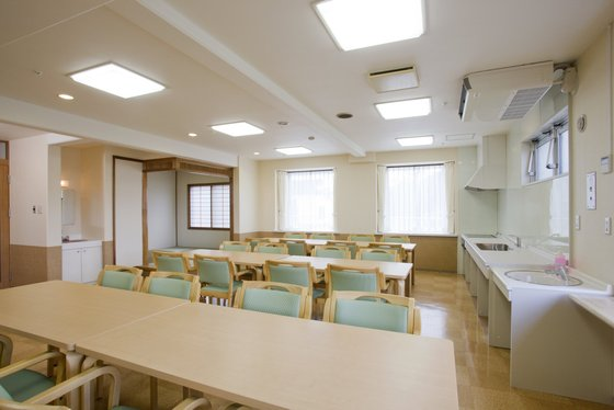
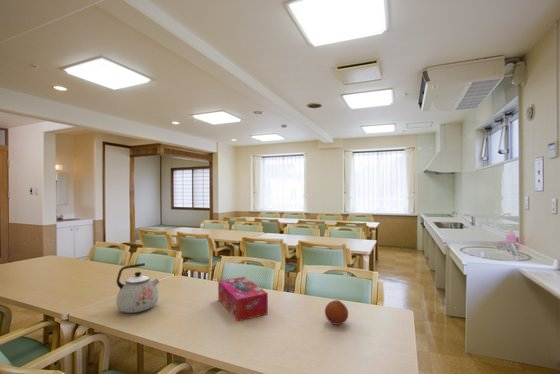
+ kettle (138, 285)
+ tissue box (241, 296)
+ fruit (336, 311)
